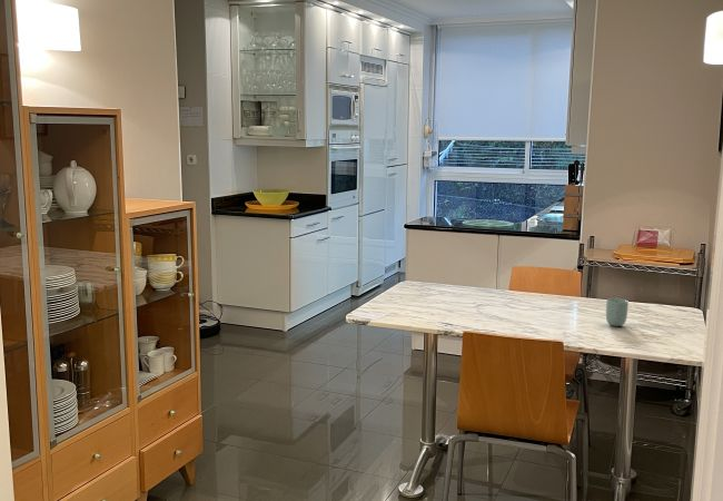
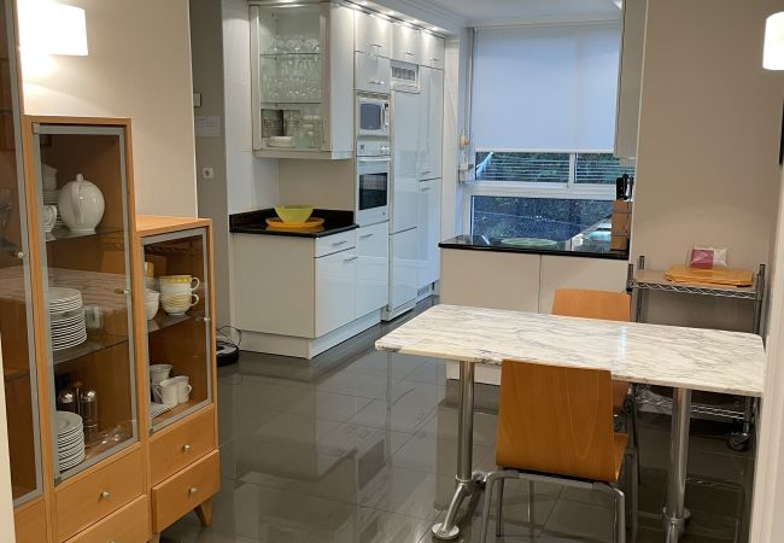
- cup (616, 312)
